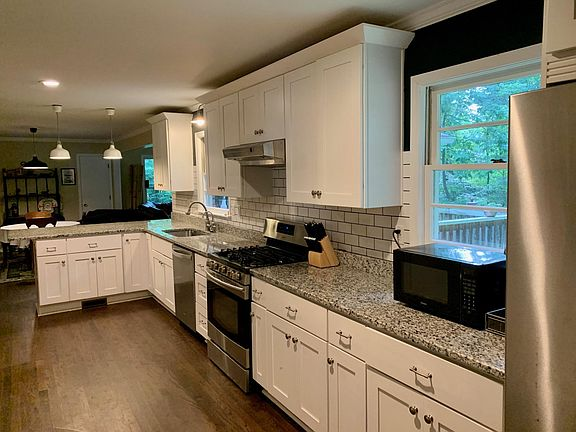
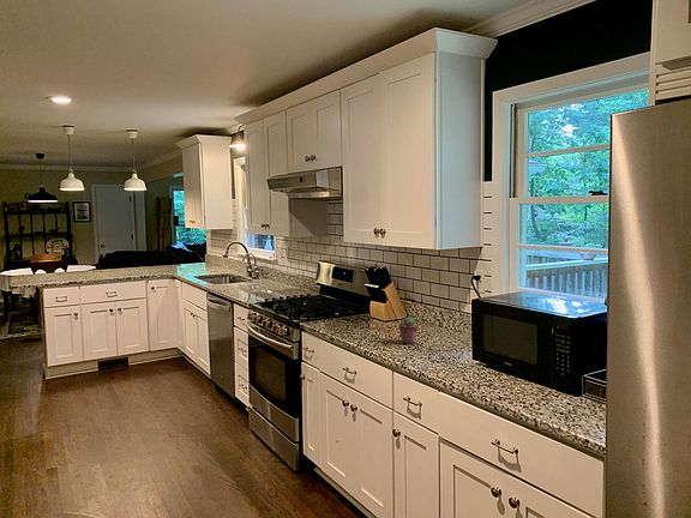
+ potted succulent (408, 330)
